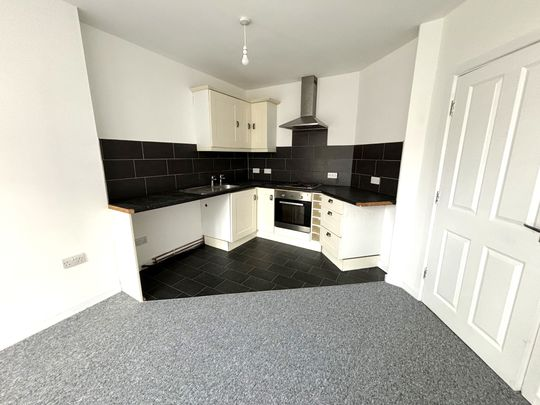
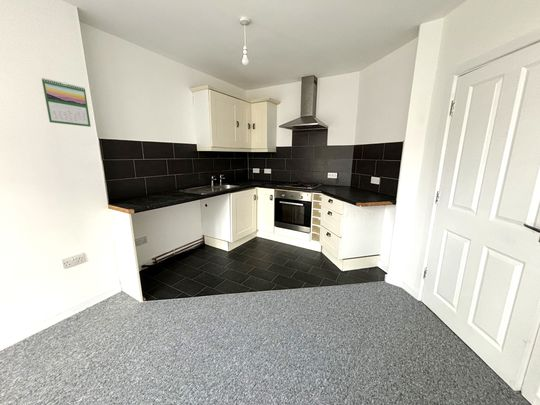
+ calendar (67, 103)
